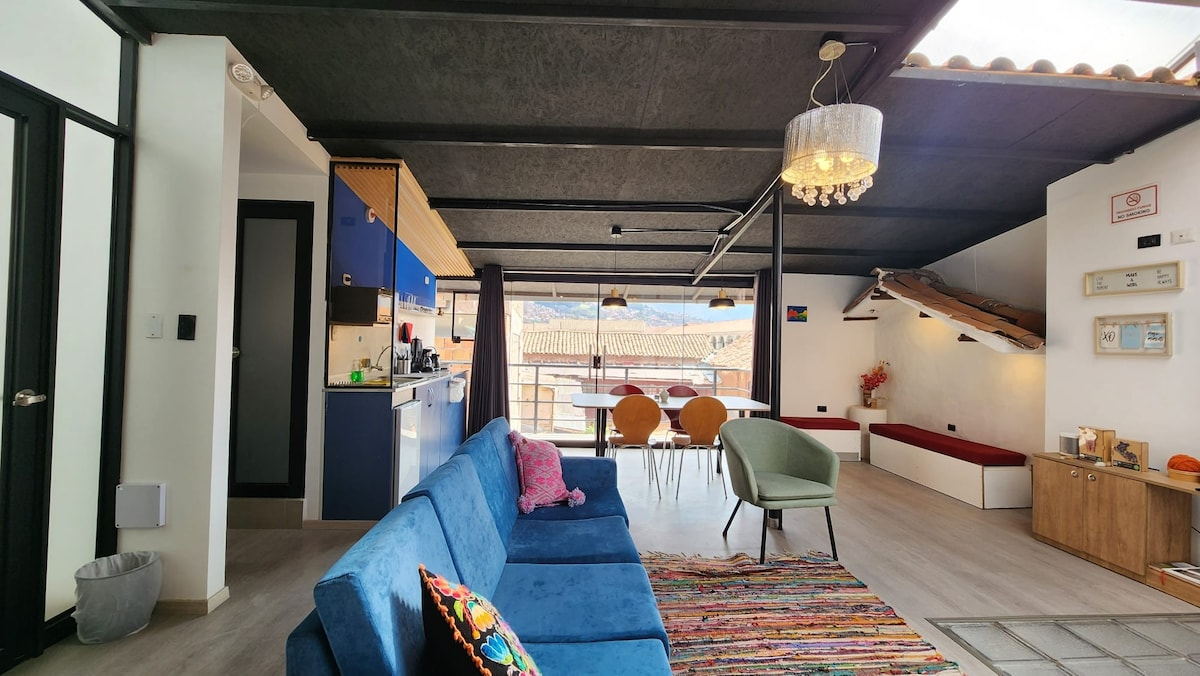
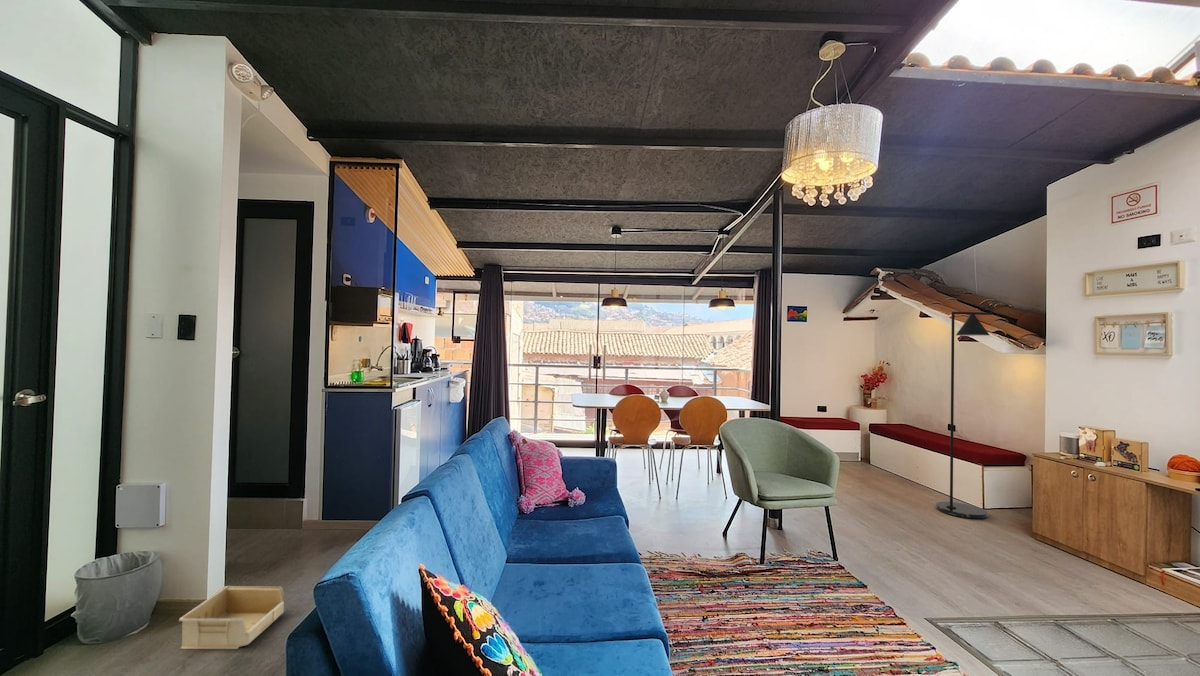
+ storage bin (235, 615)
+ floor lamp (953, 411)
